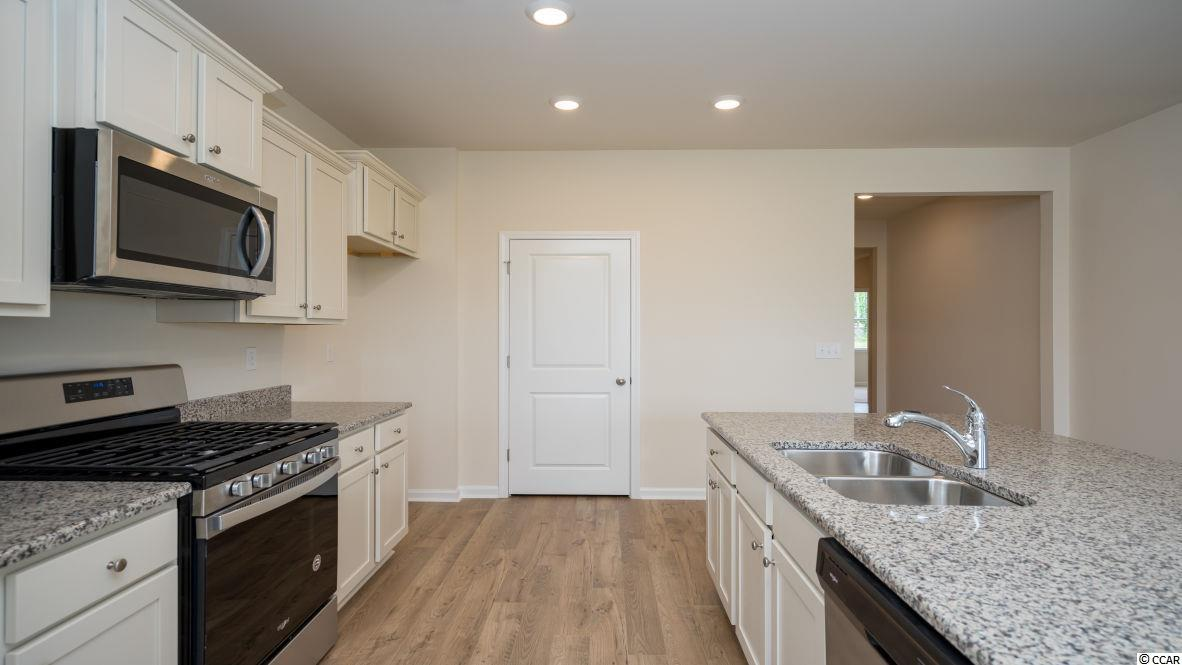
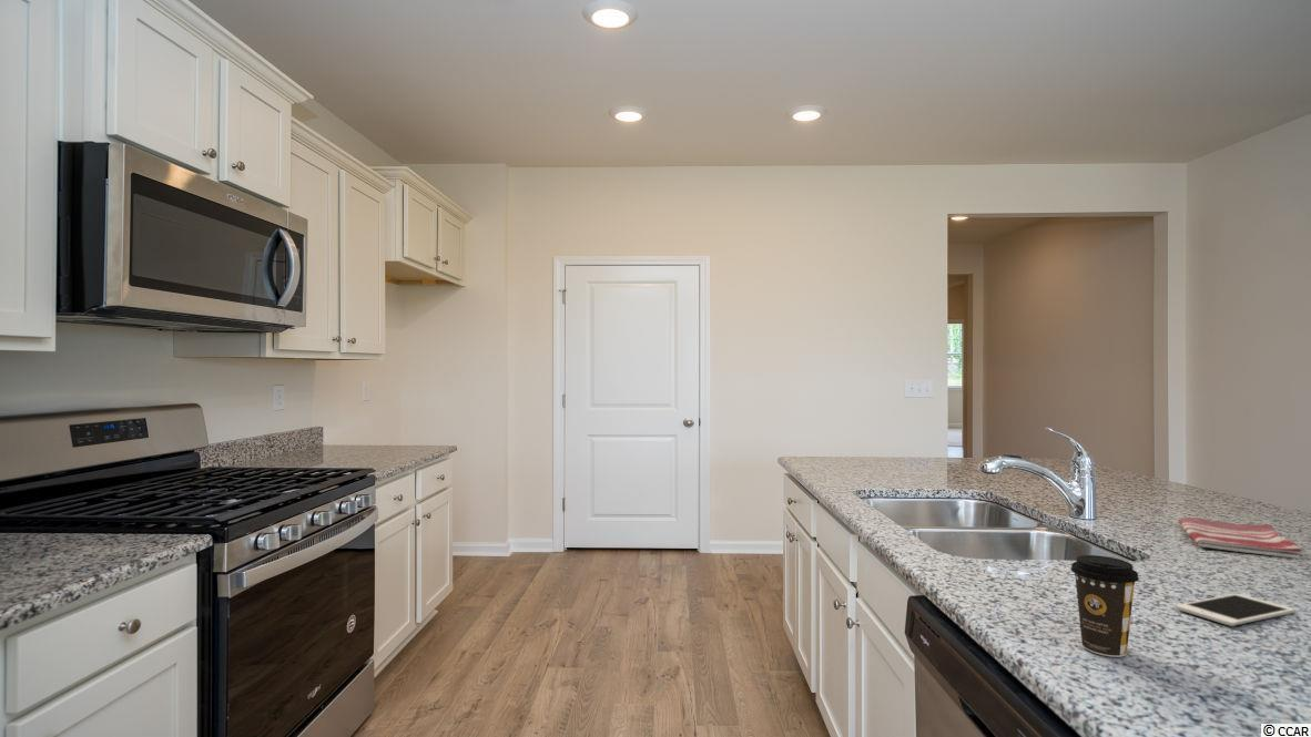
+ coffee cup (1104, 605)
+ dish towel (1234, 535)
+ cell phone (1234, 608)
